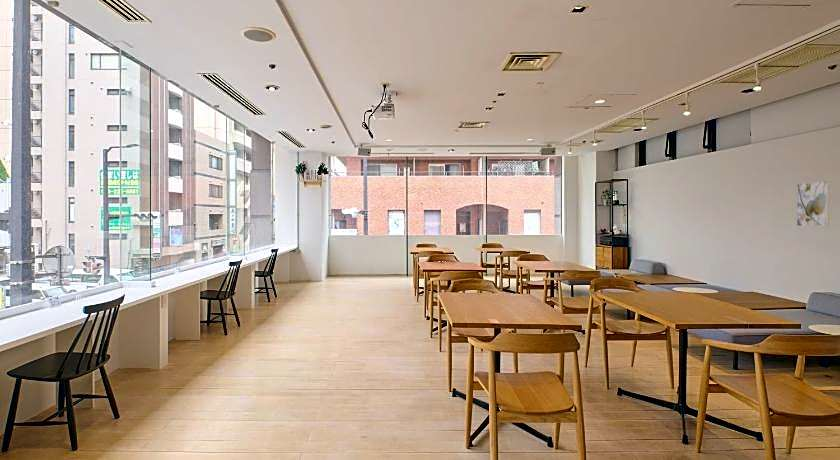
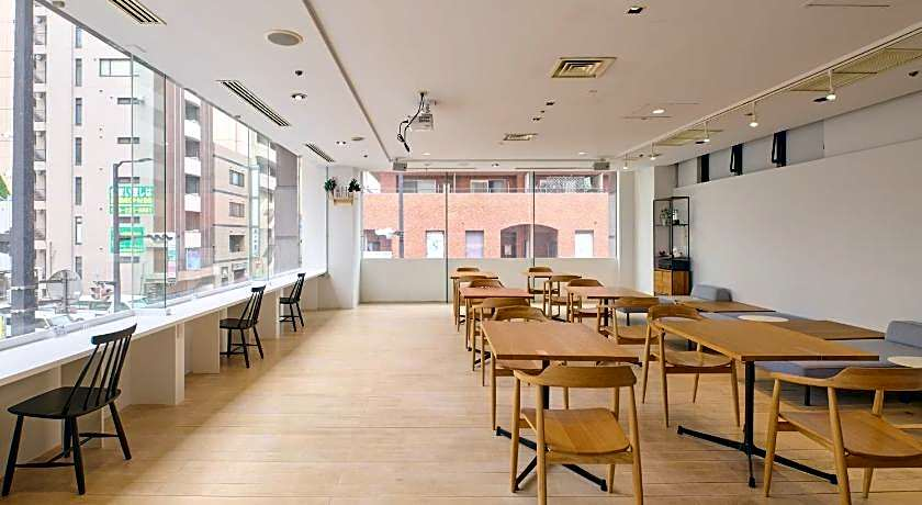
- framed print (812, 204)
